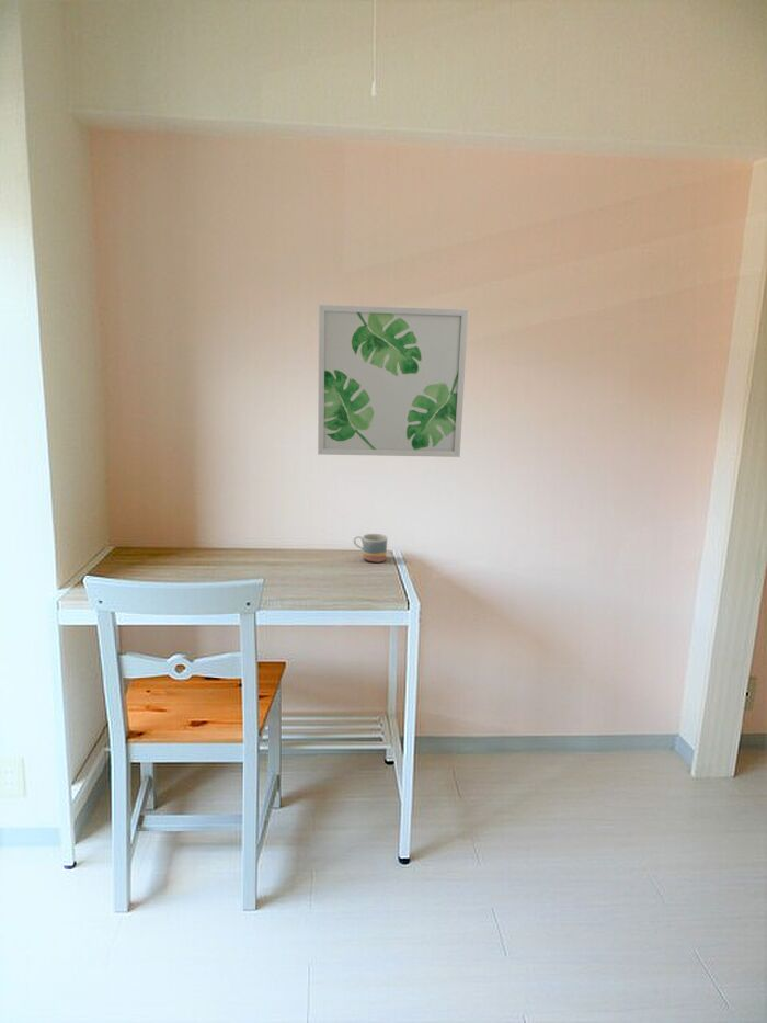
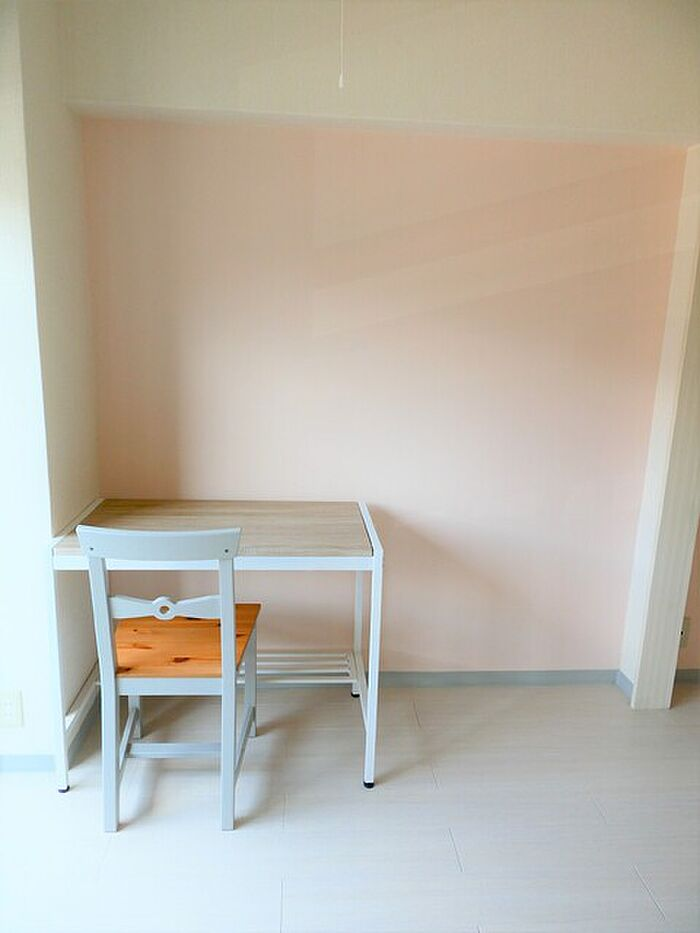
- mug (369, 547)
- wall art (391, 383)
